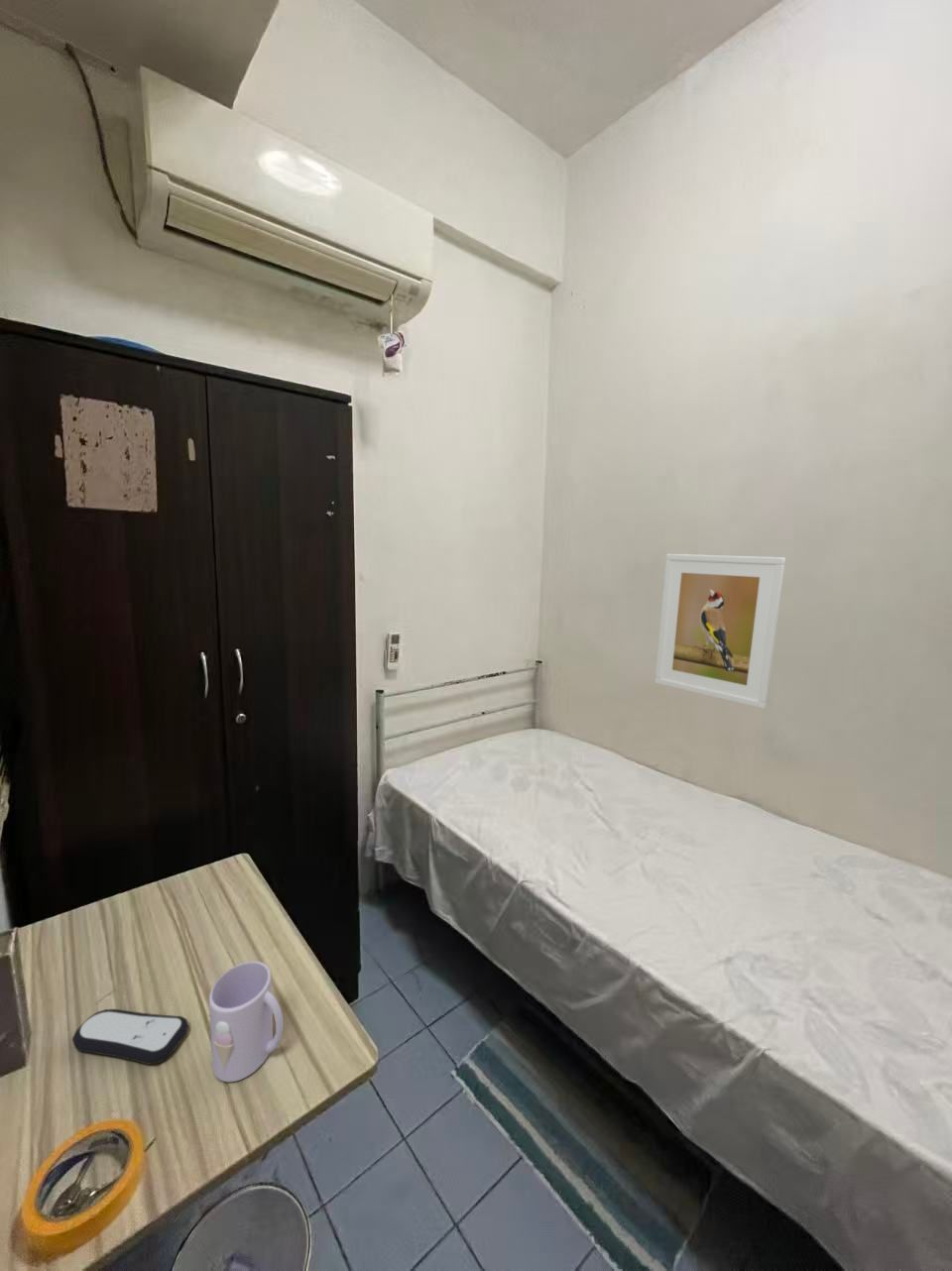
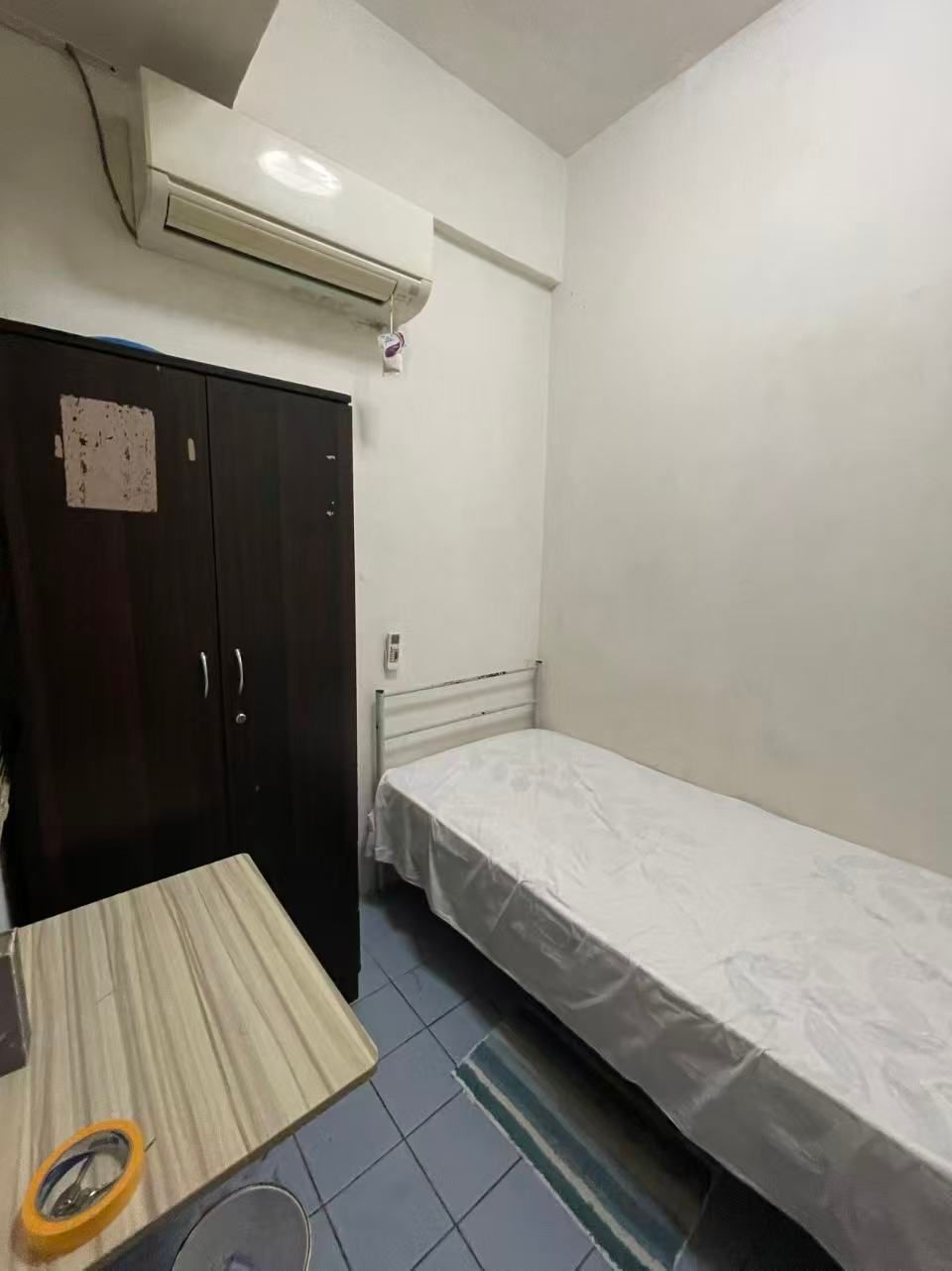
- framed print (713, 627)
- remote control (130, 1033)
- mug (250, 1020)
